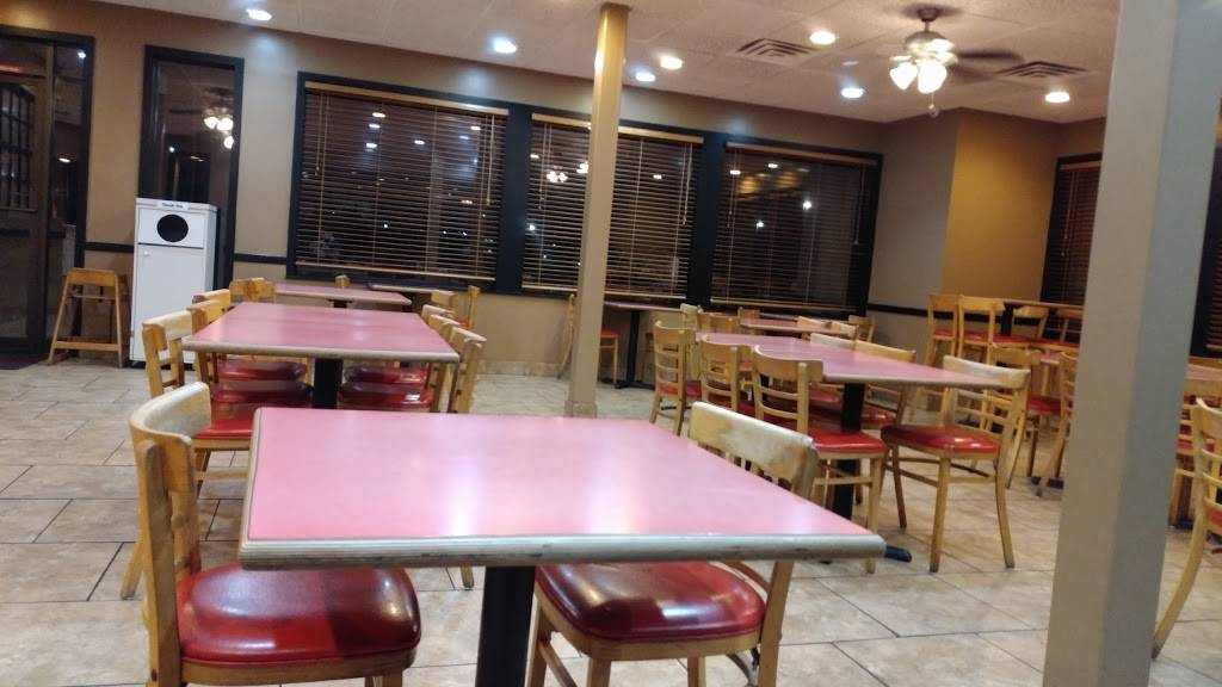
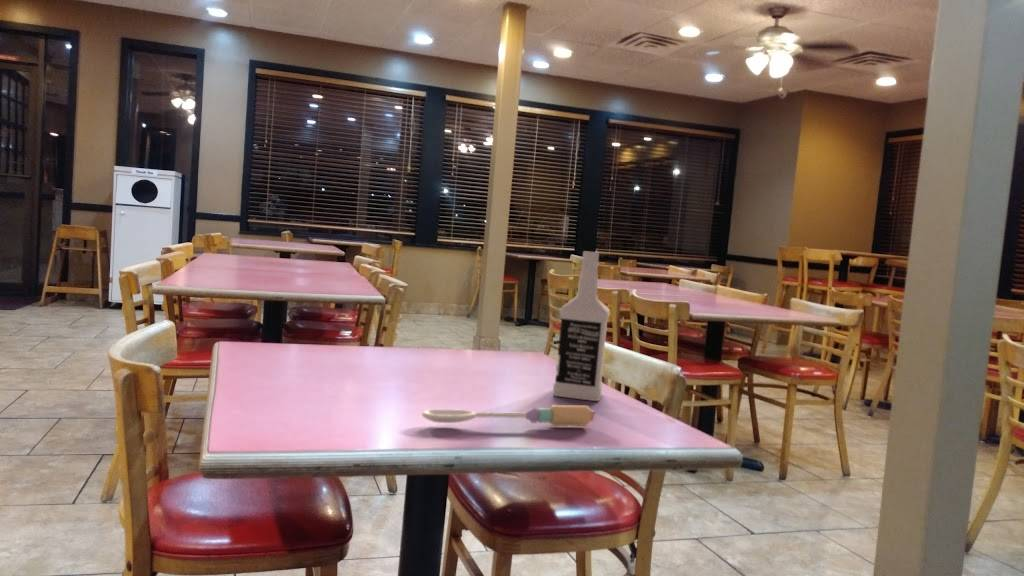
+ spoon (510, 414)
+ vodka (584, 323)
